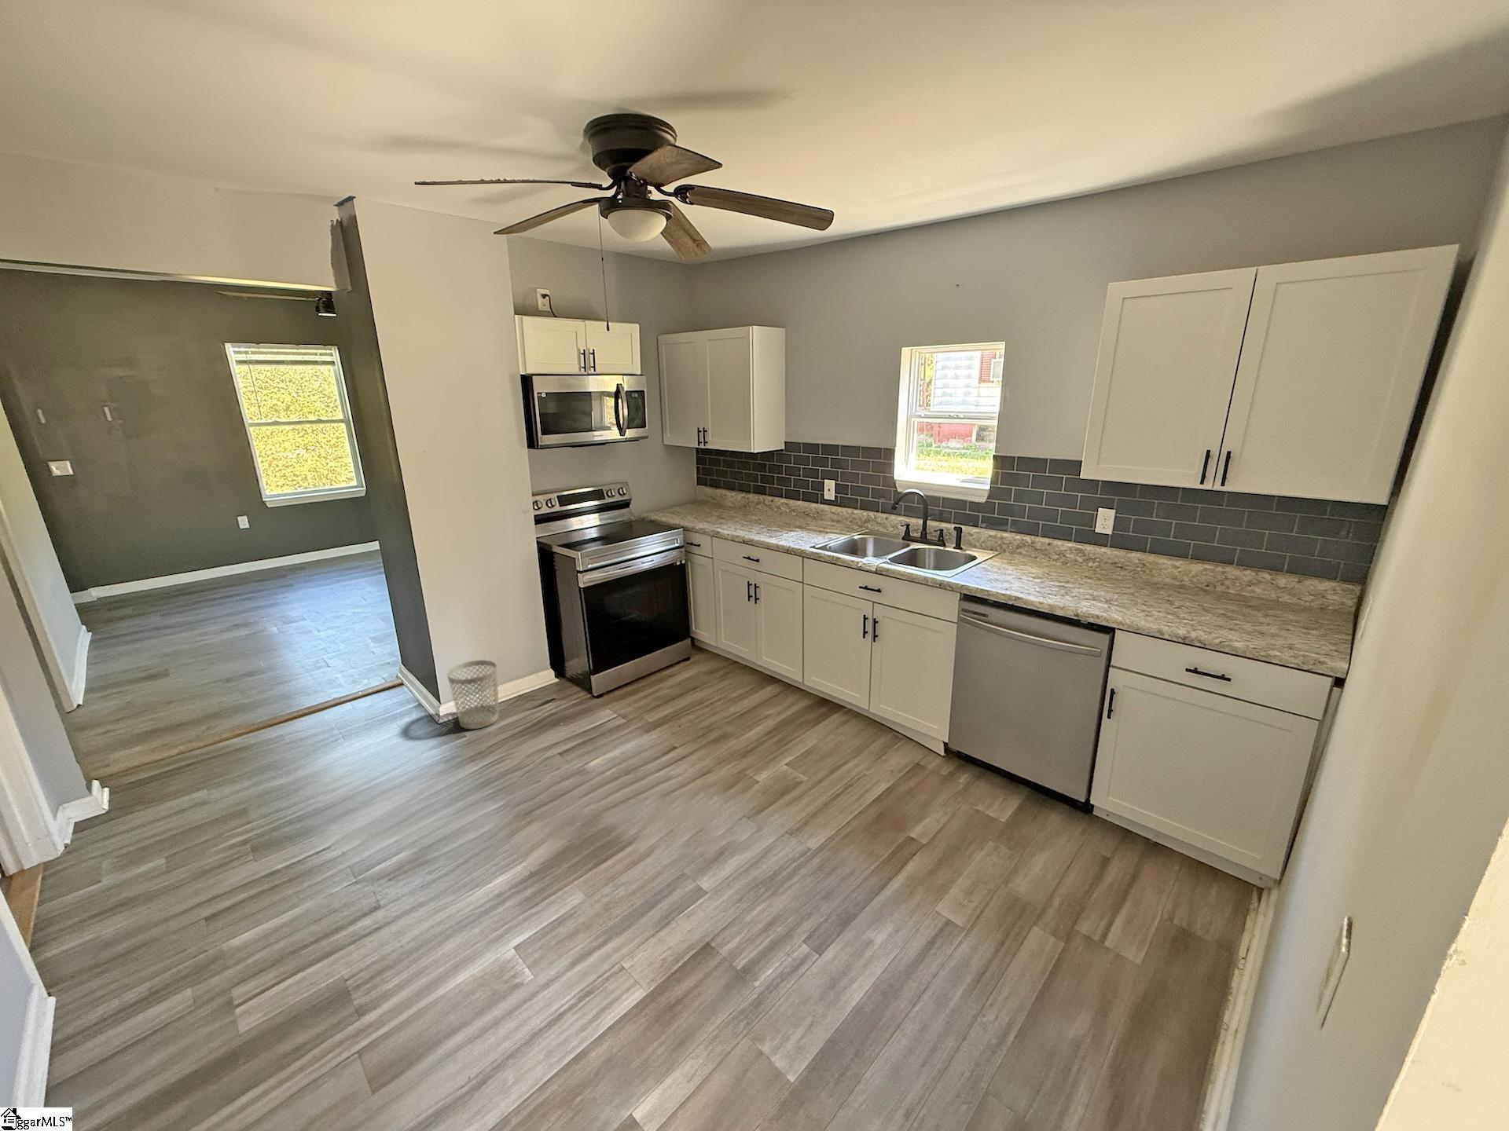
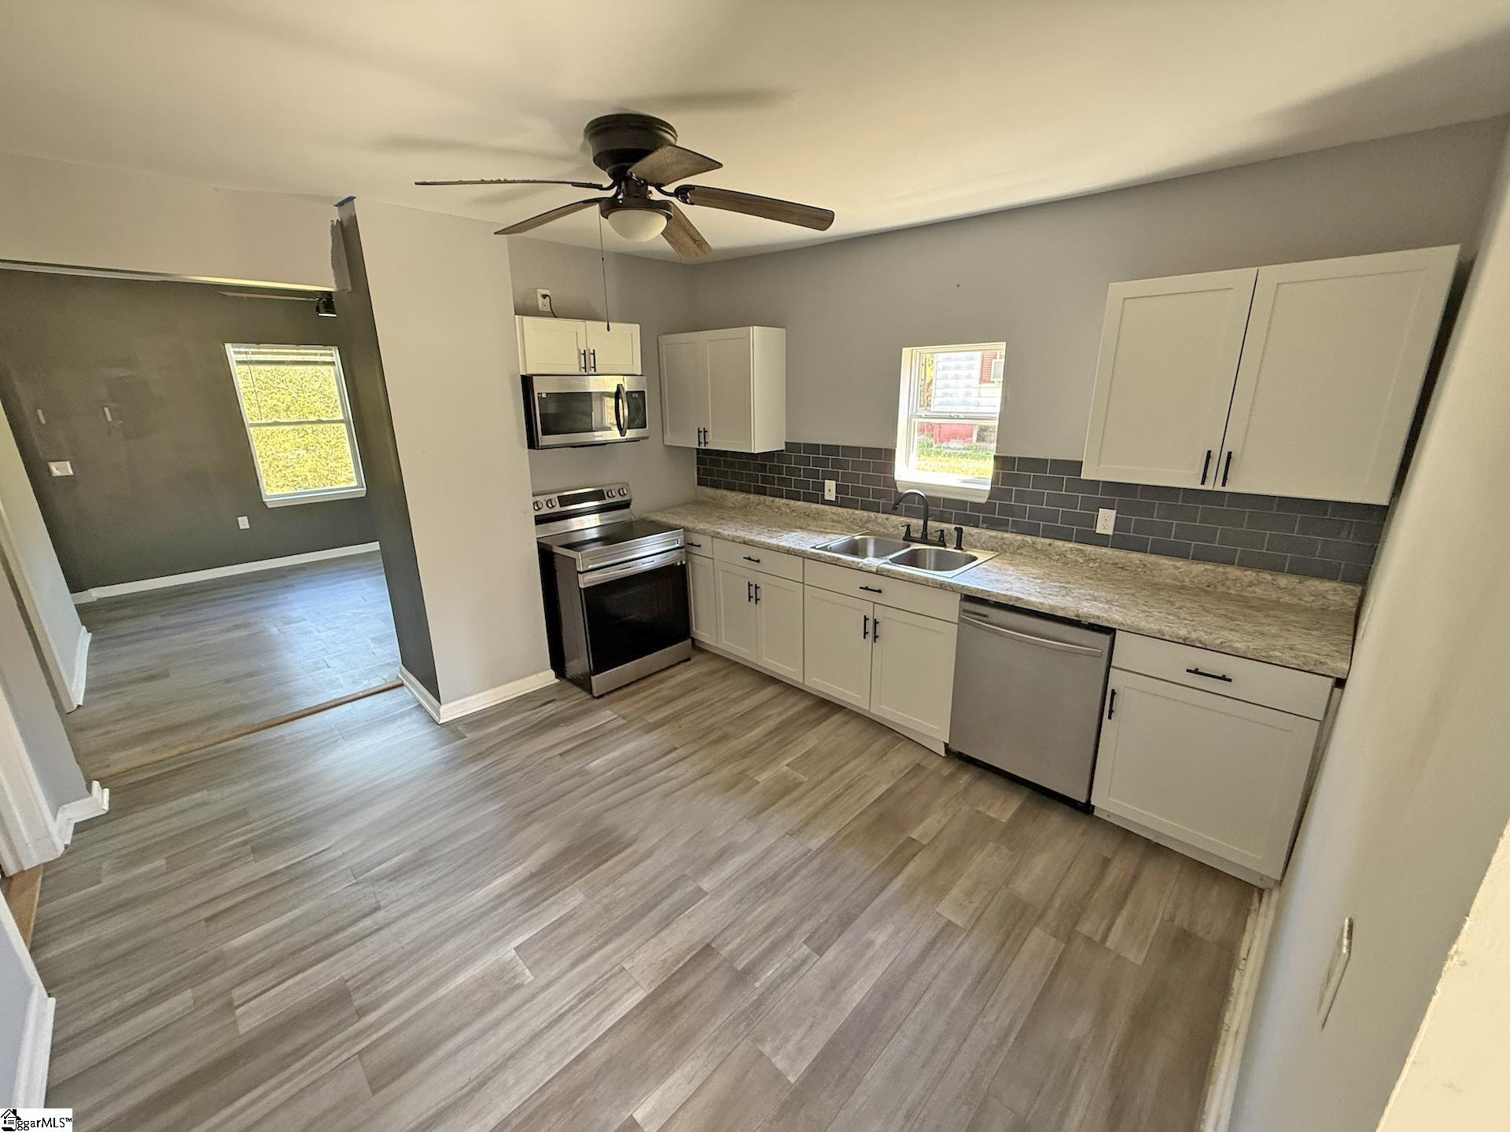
- wastebasket (475, 694)
